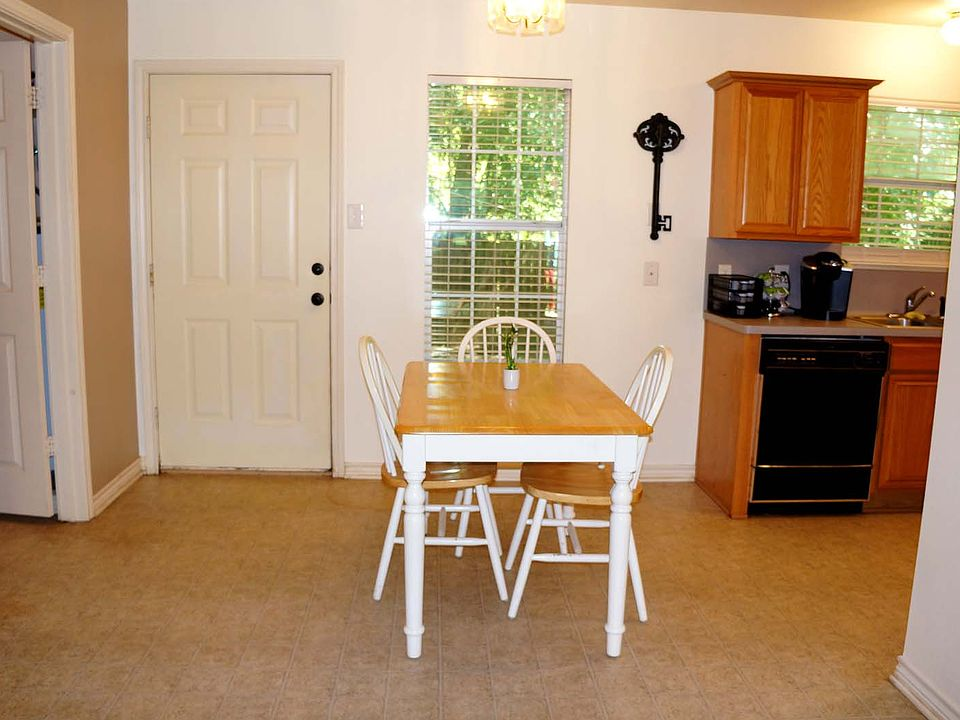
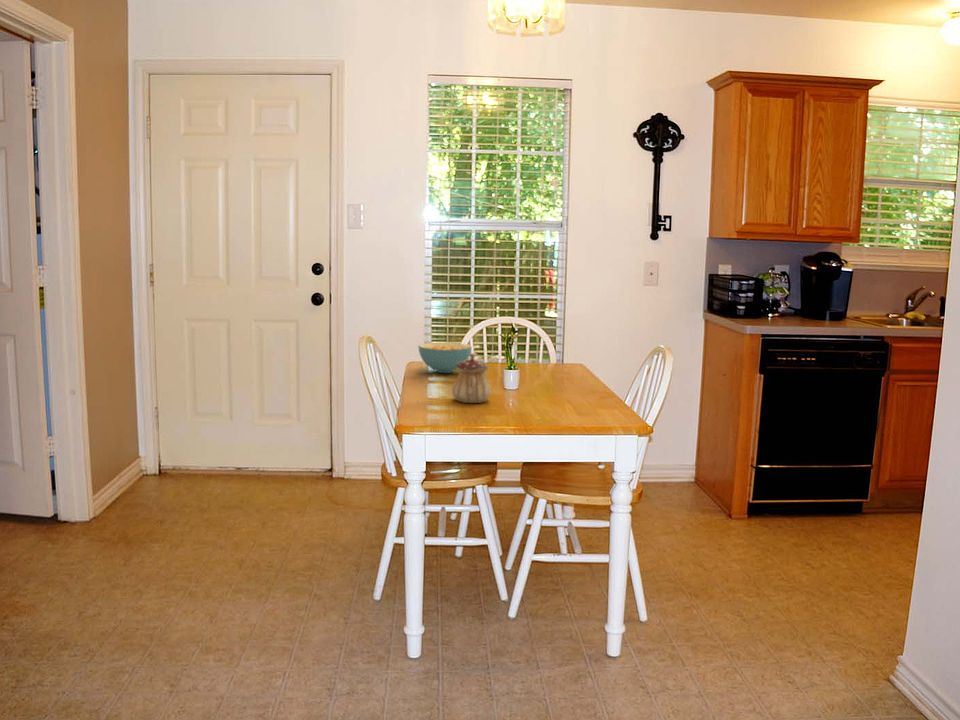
+ cereal bowl (444, 359)
+ teapot (472, 377)
